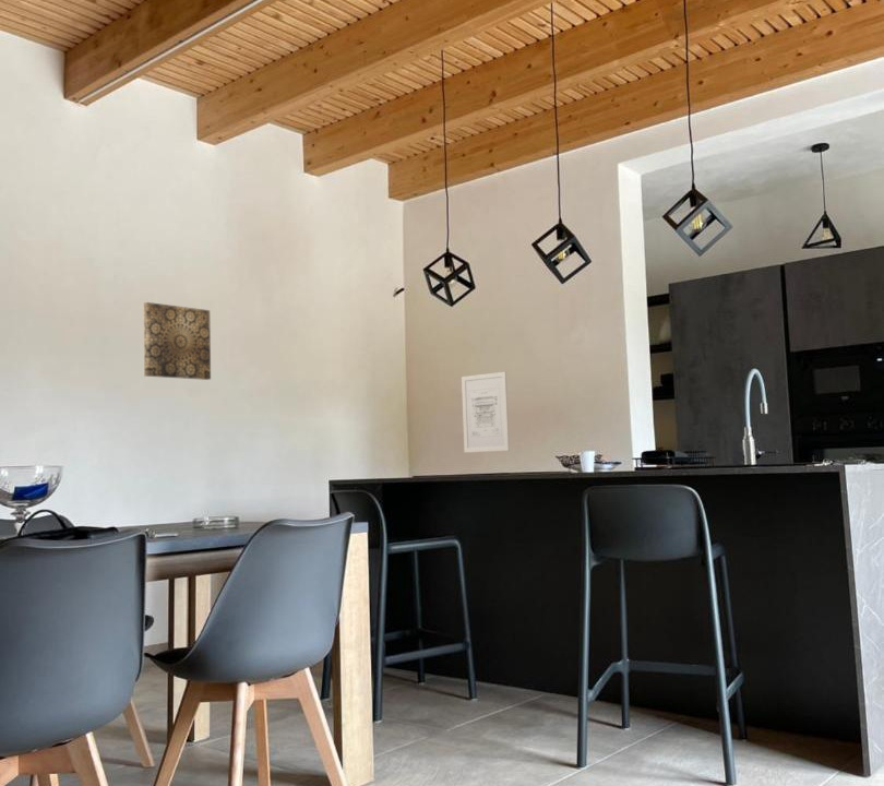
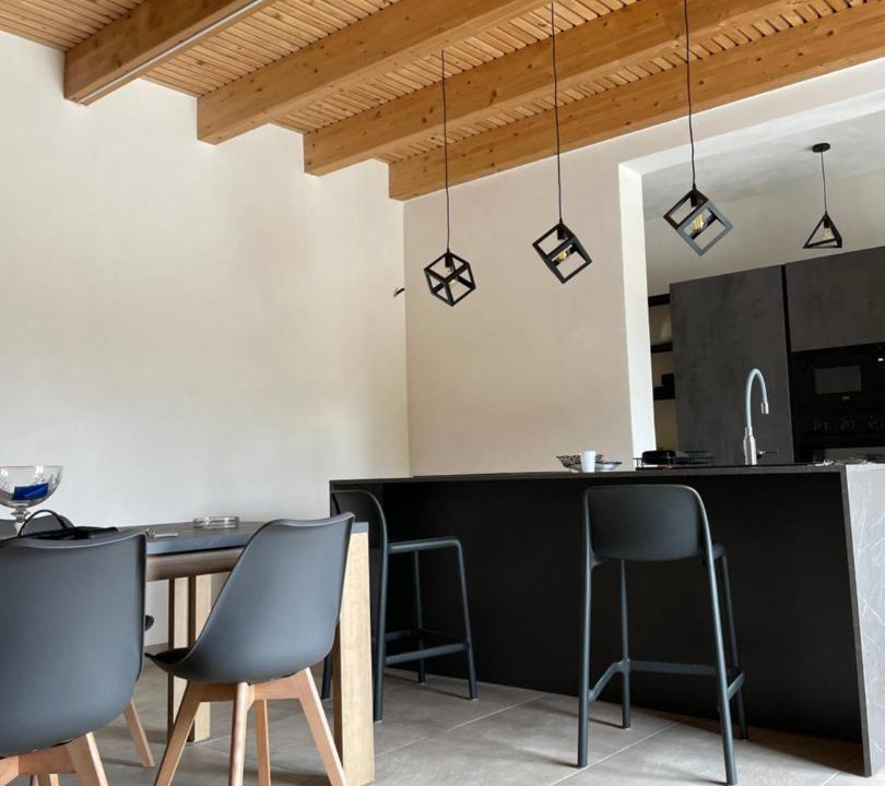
- wall art (178, 342)
- wall art (485, 413)
